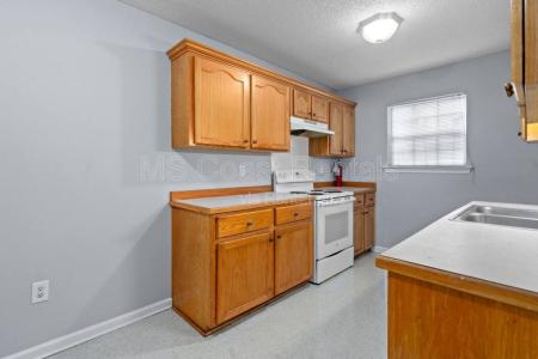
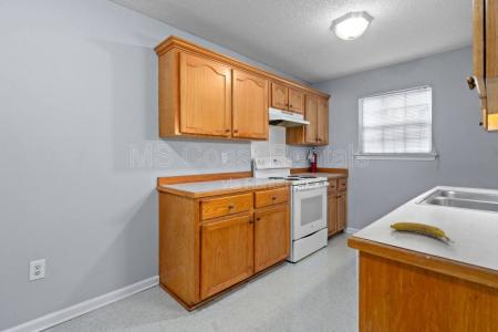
+ fruit (421, 229)
